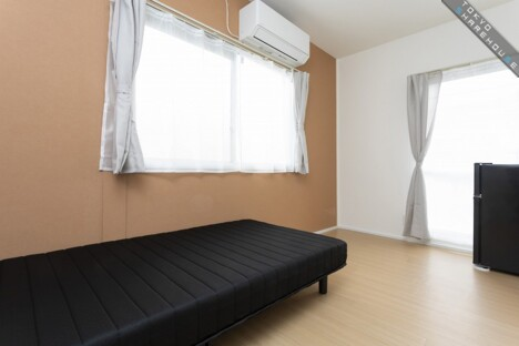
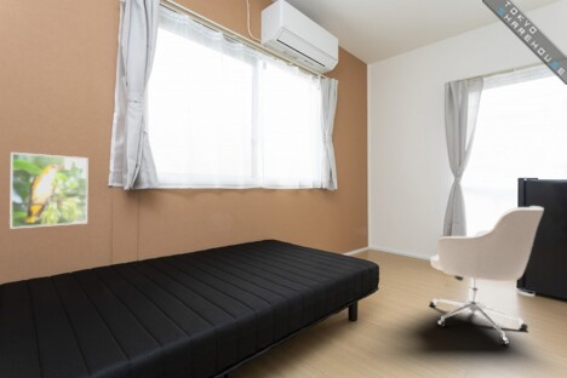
+ chair (477, 263)
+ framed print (51, 190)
